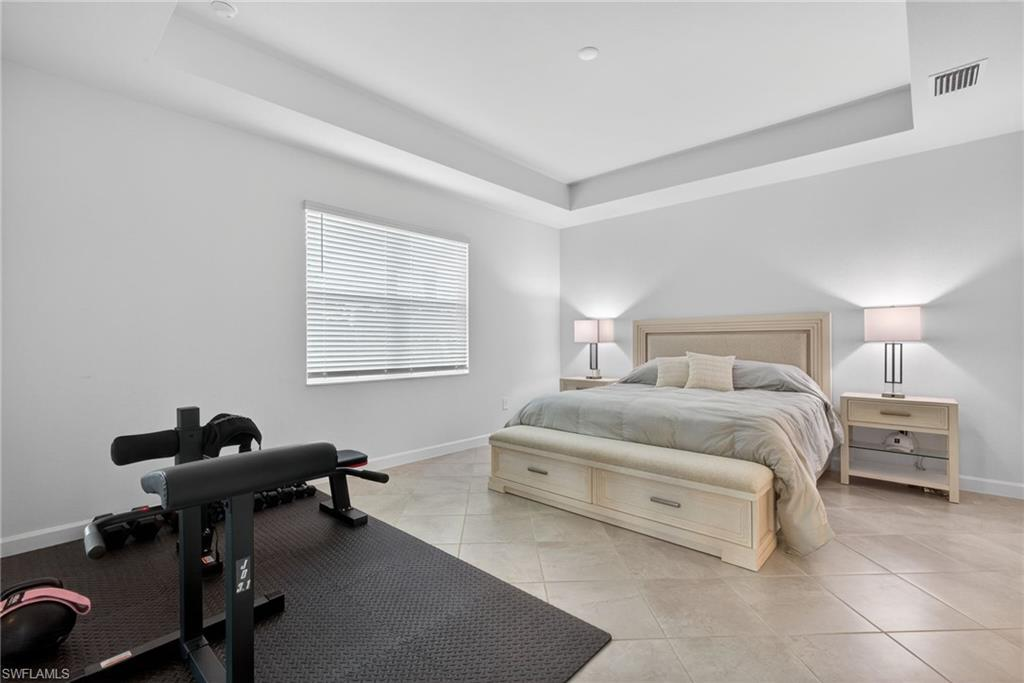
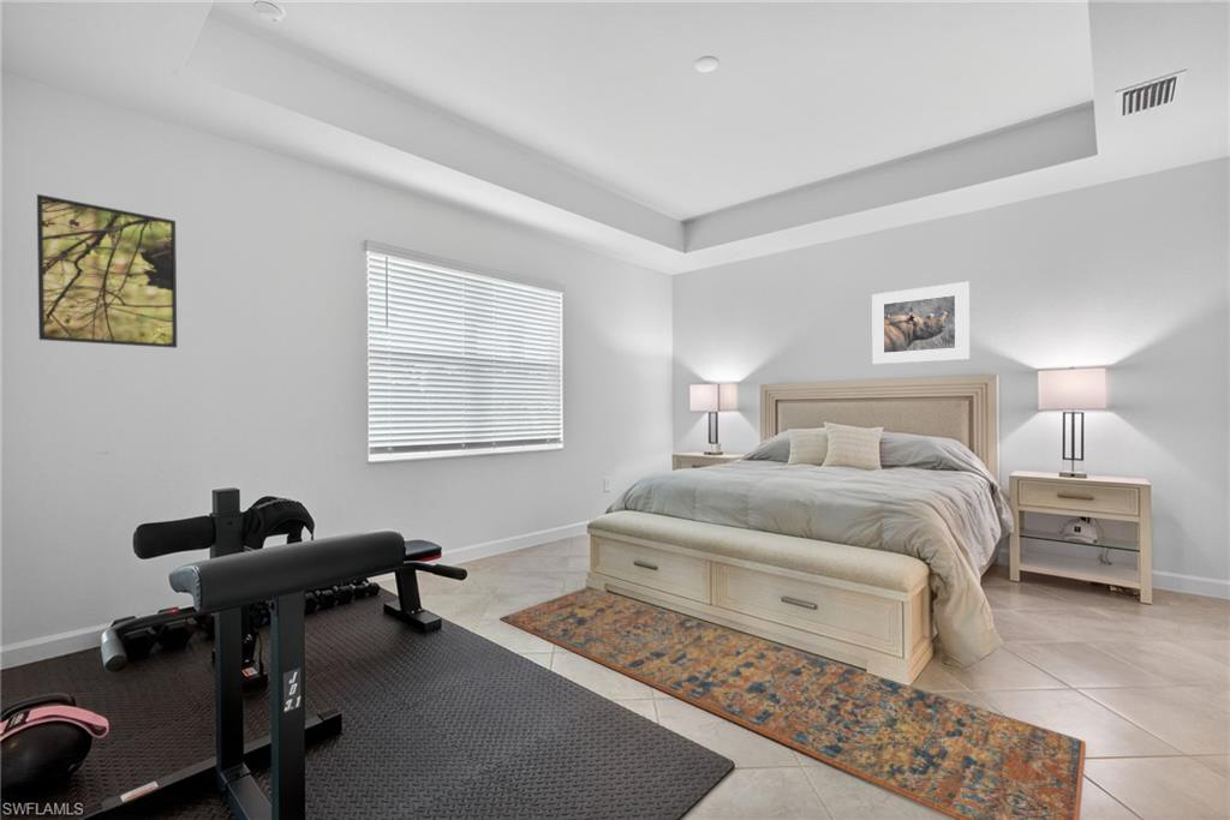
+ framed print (112, 276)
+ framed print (918, 324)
+ rug (724, 665)
